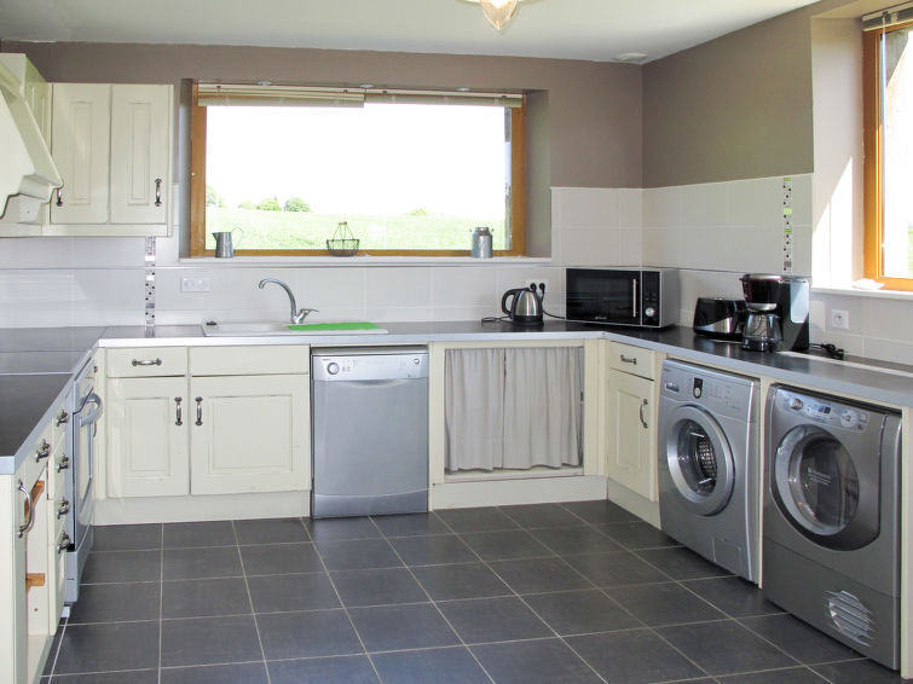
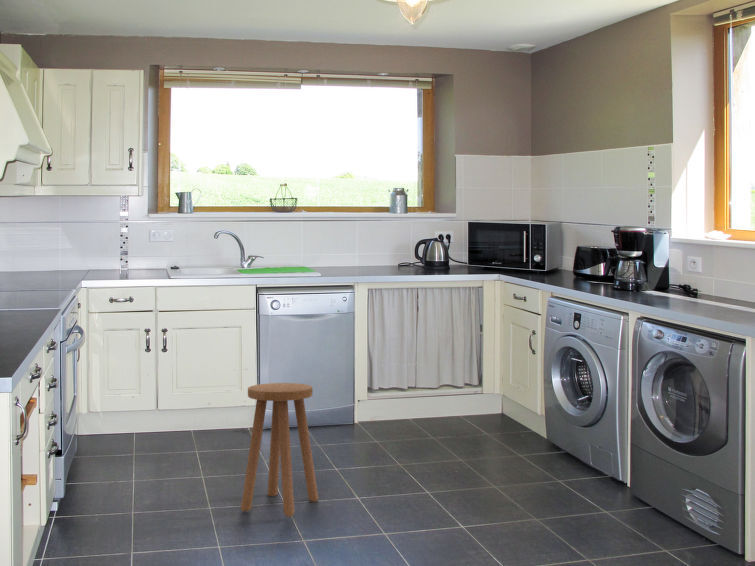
+ stool (280, 446)
